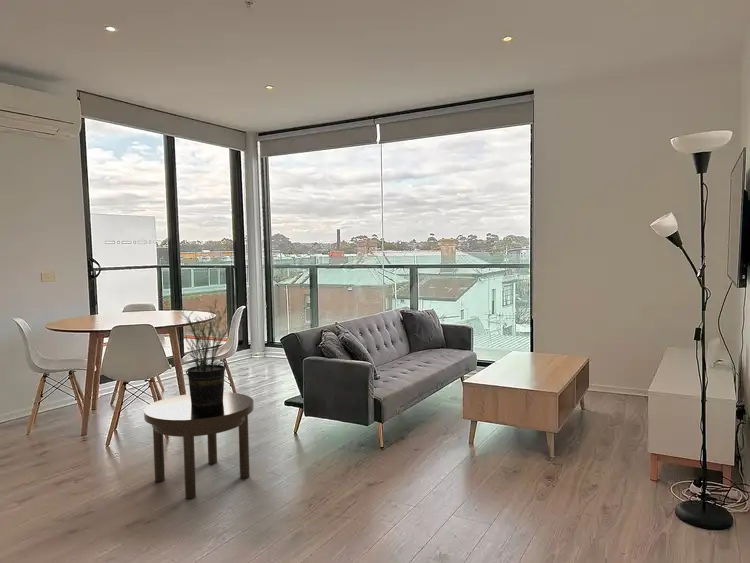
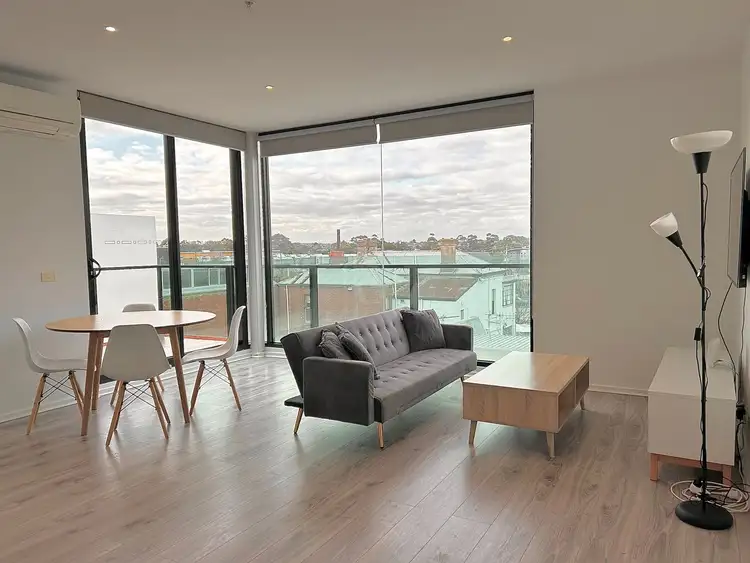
- side table (201, 435)
- potted plant (208, 350)
